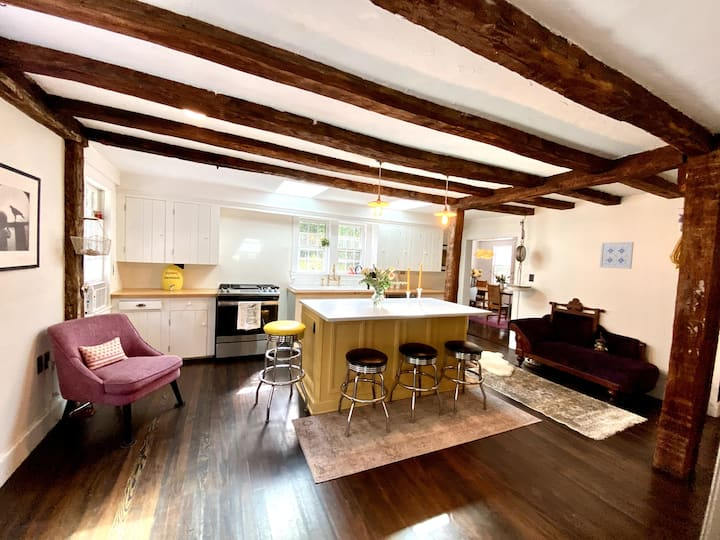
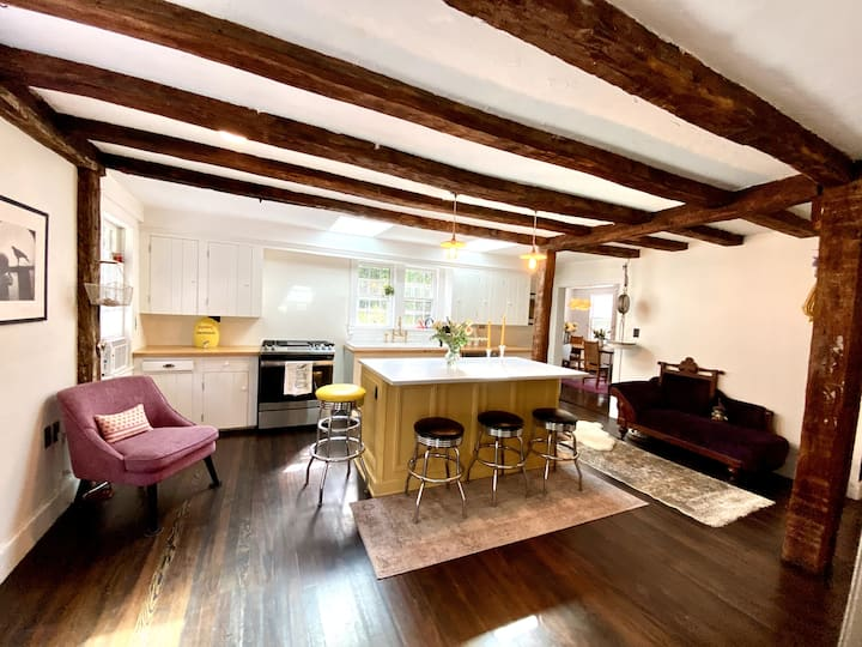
- wall art (616, 255)
